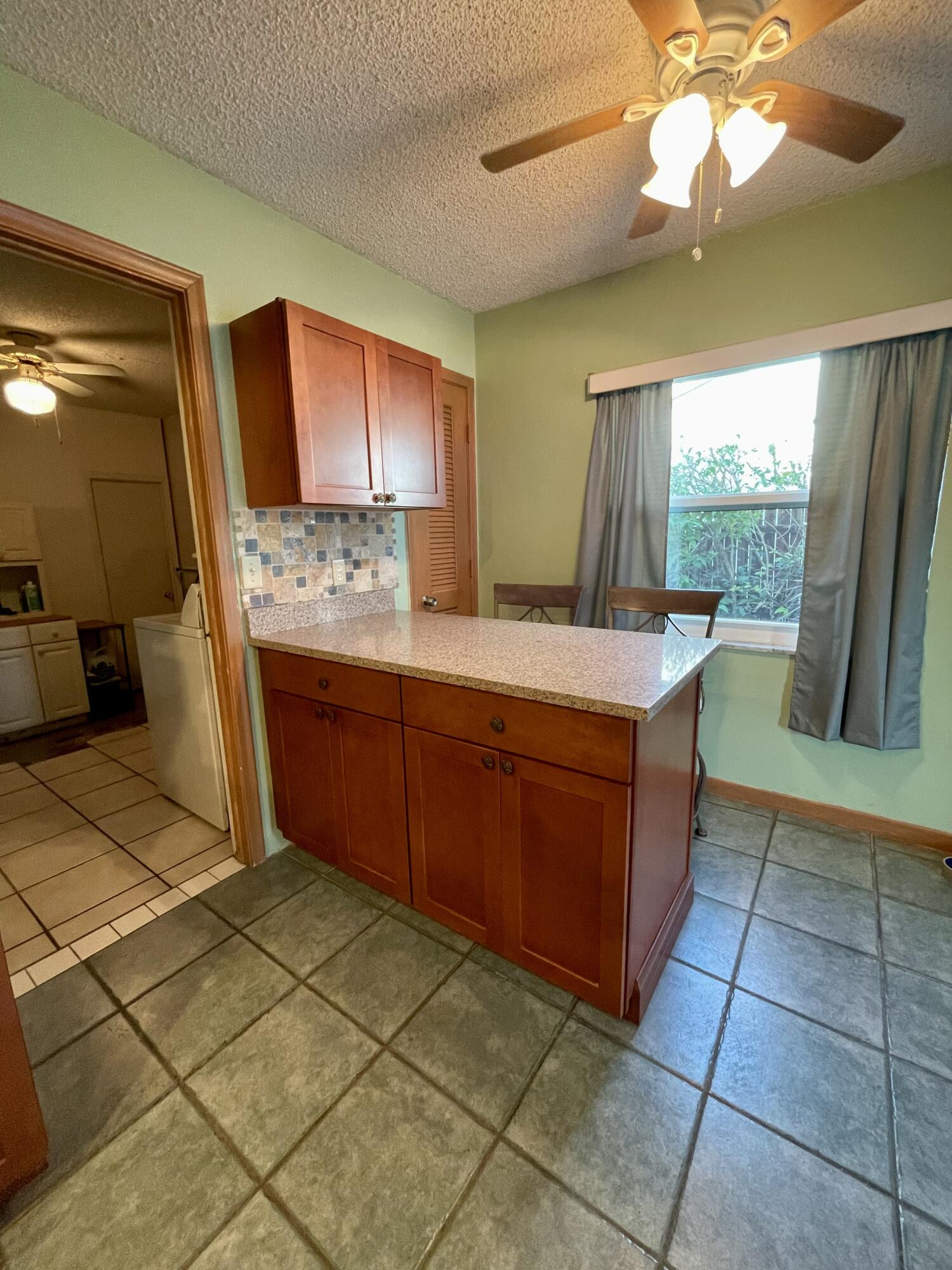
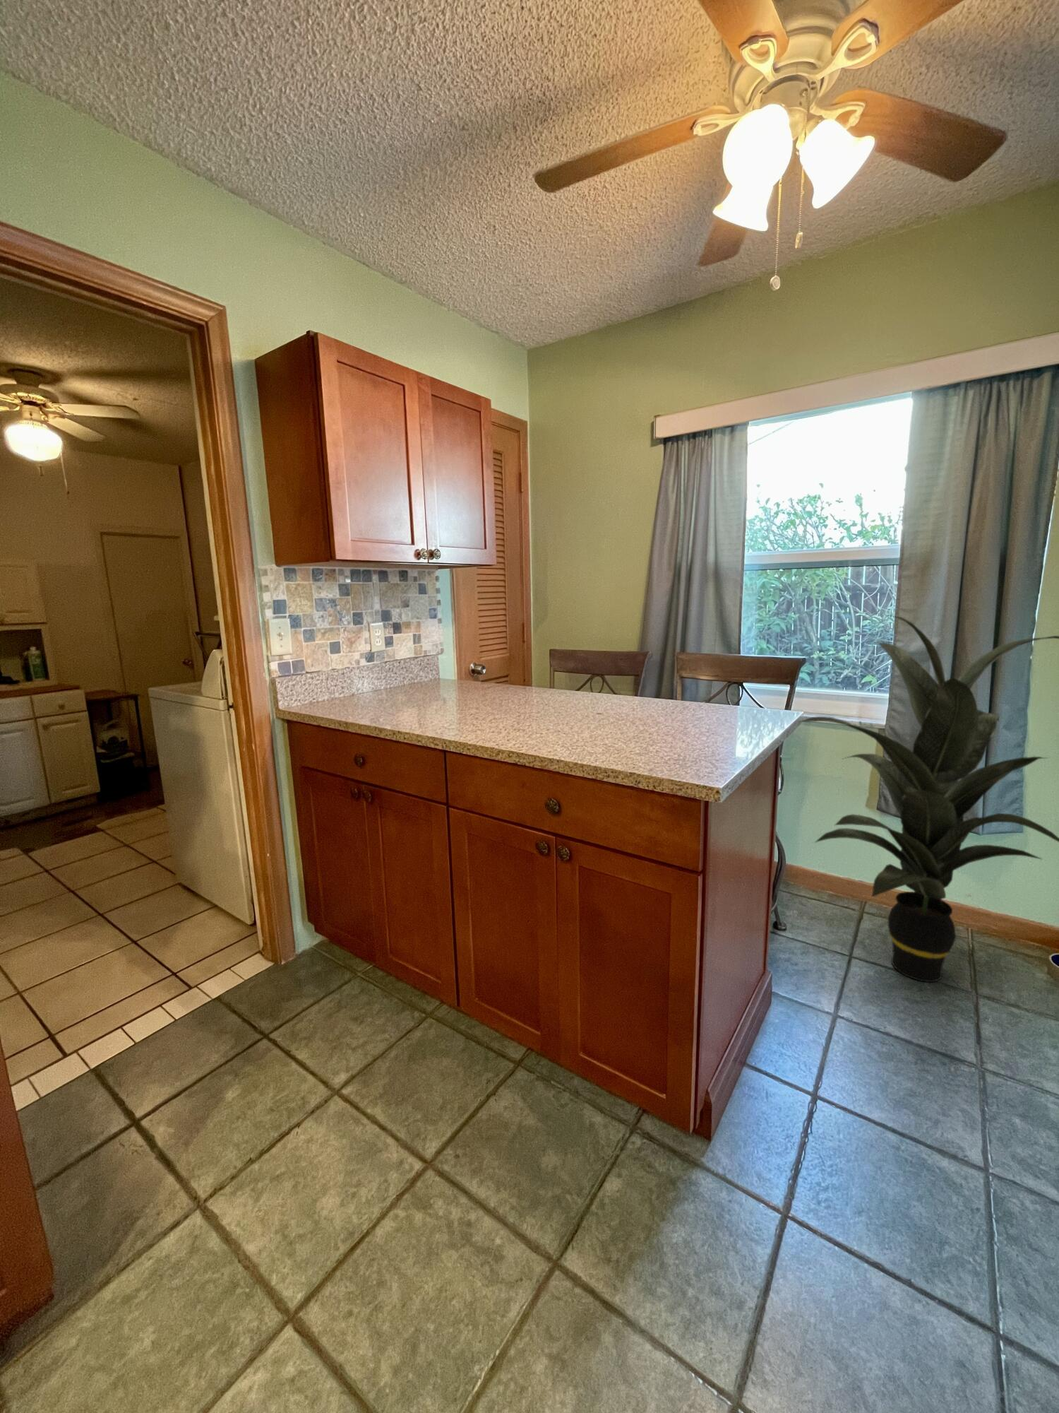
+ indoor plant (919, 798)
